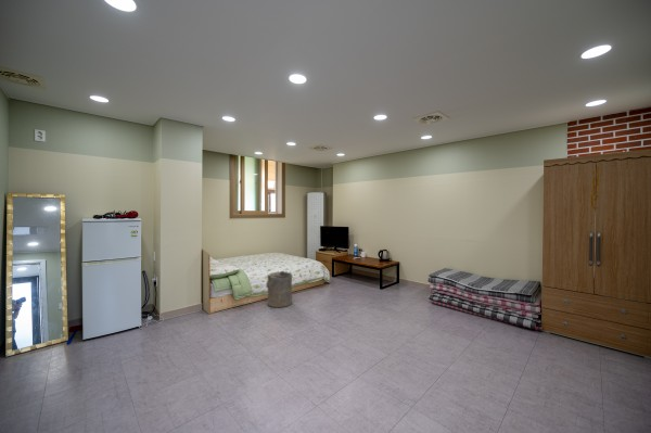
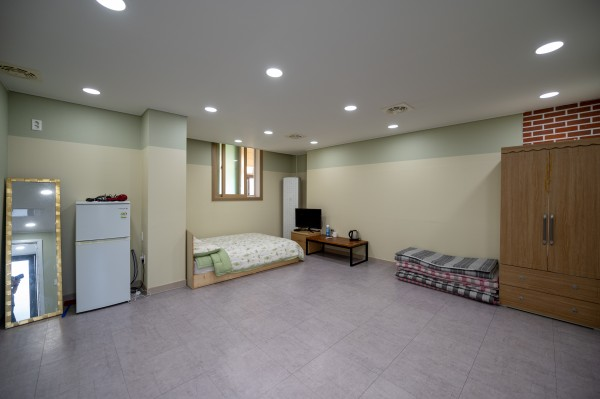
- laundry hamper (278, 288)
